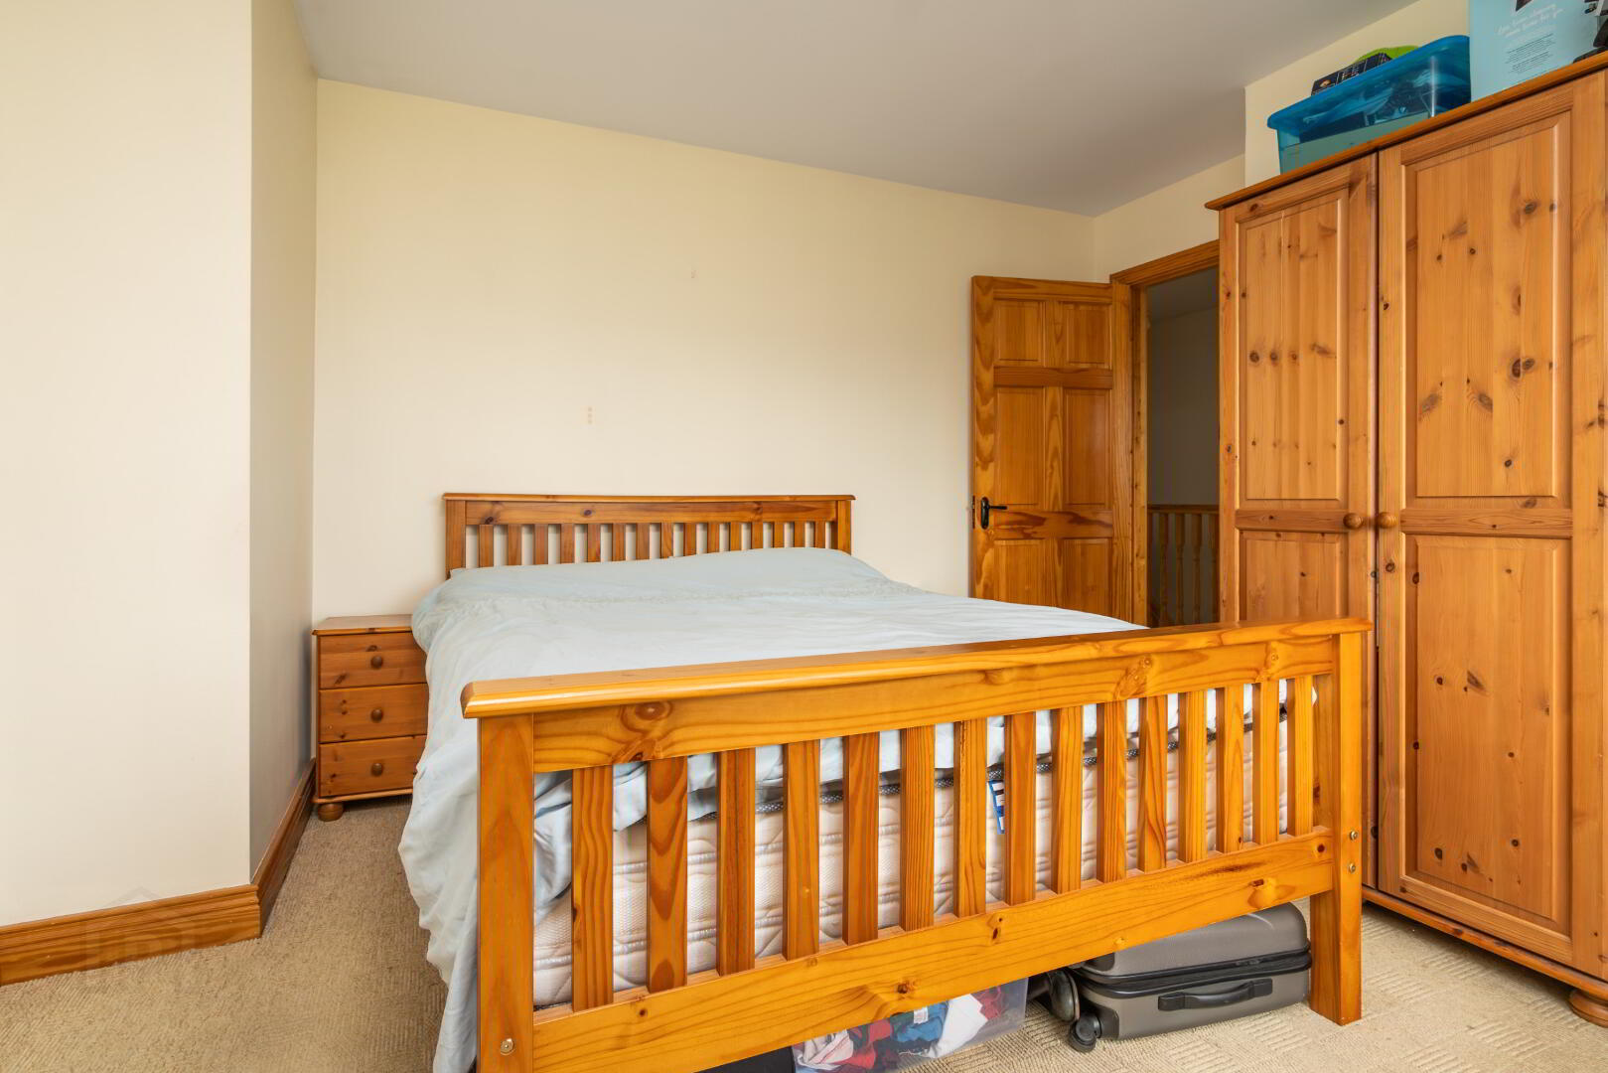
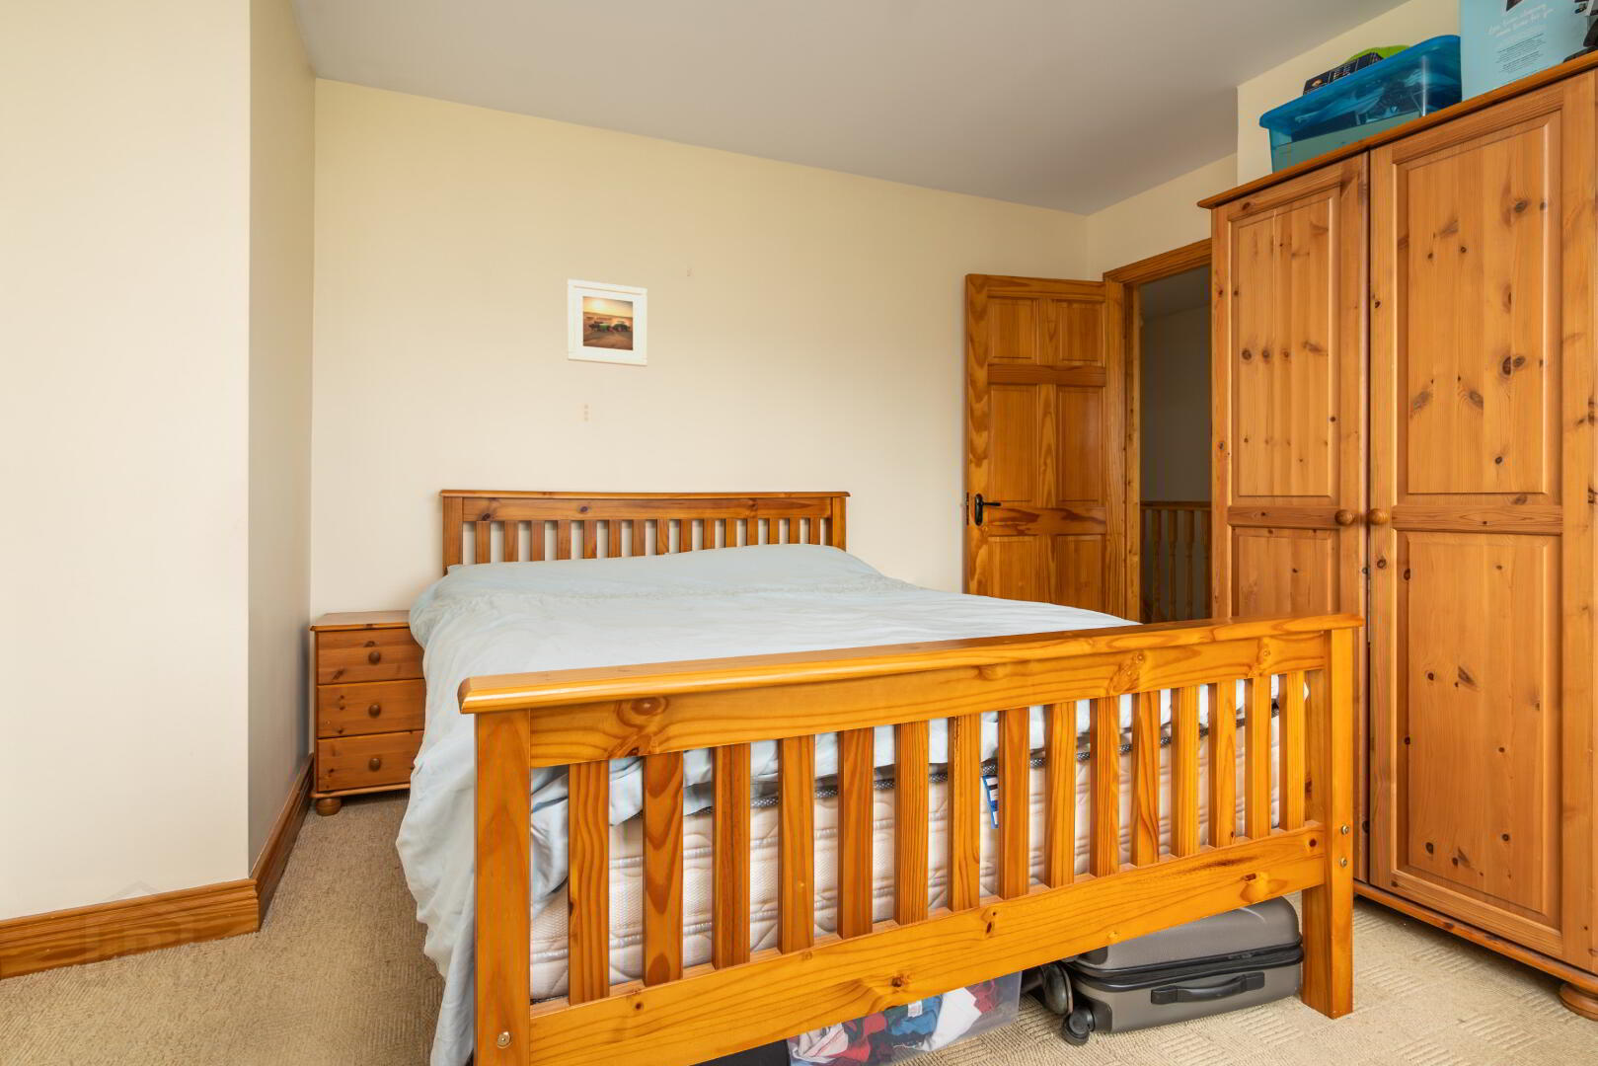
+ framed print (607, 324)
